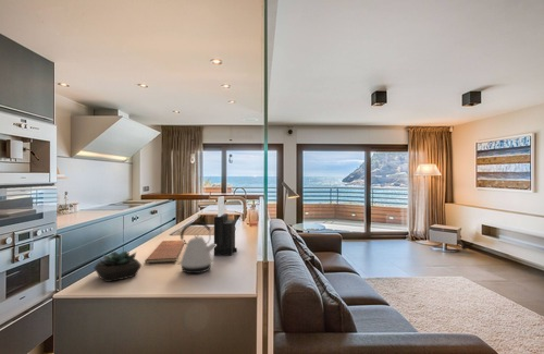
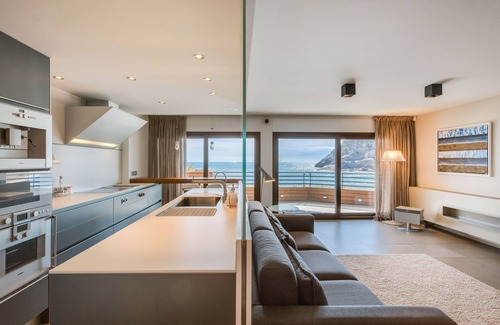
- chopping board (168, 249)
- knife block (226, 223)
- kettle (197, 245)
- succulent plant (118, 264)
